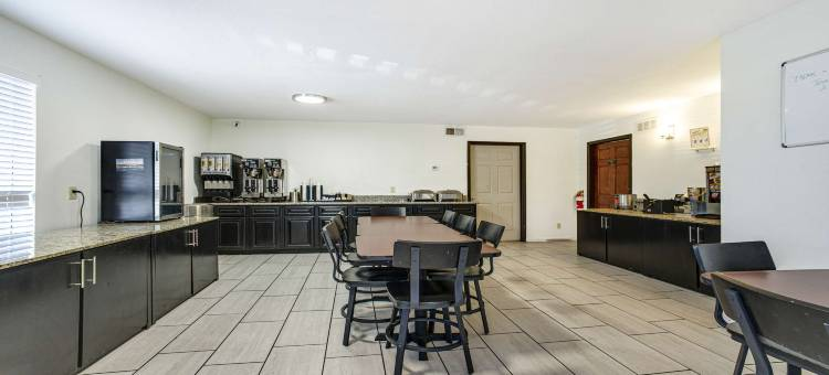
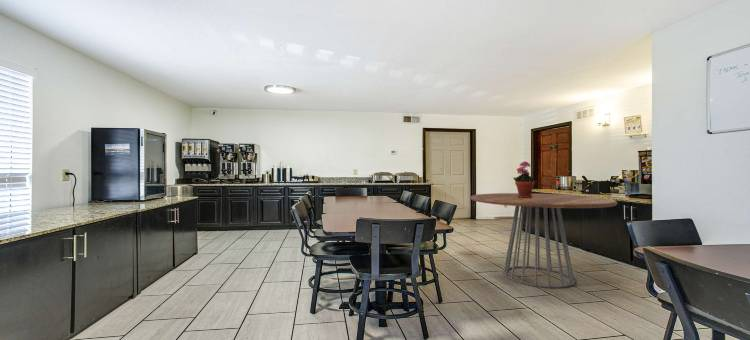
+ dining table (537, 236)
+ potted plant (524, 179)
